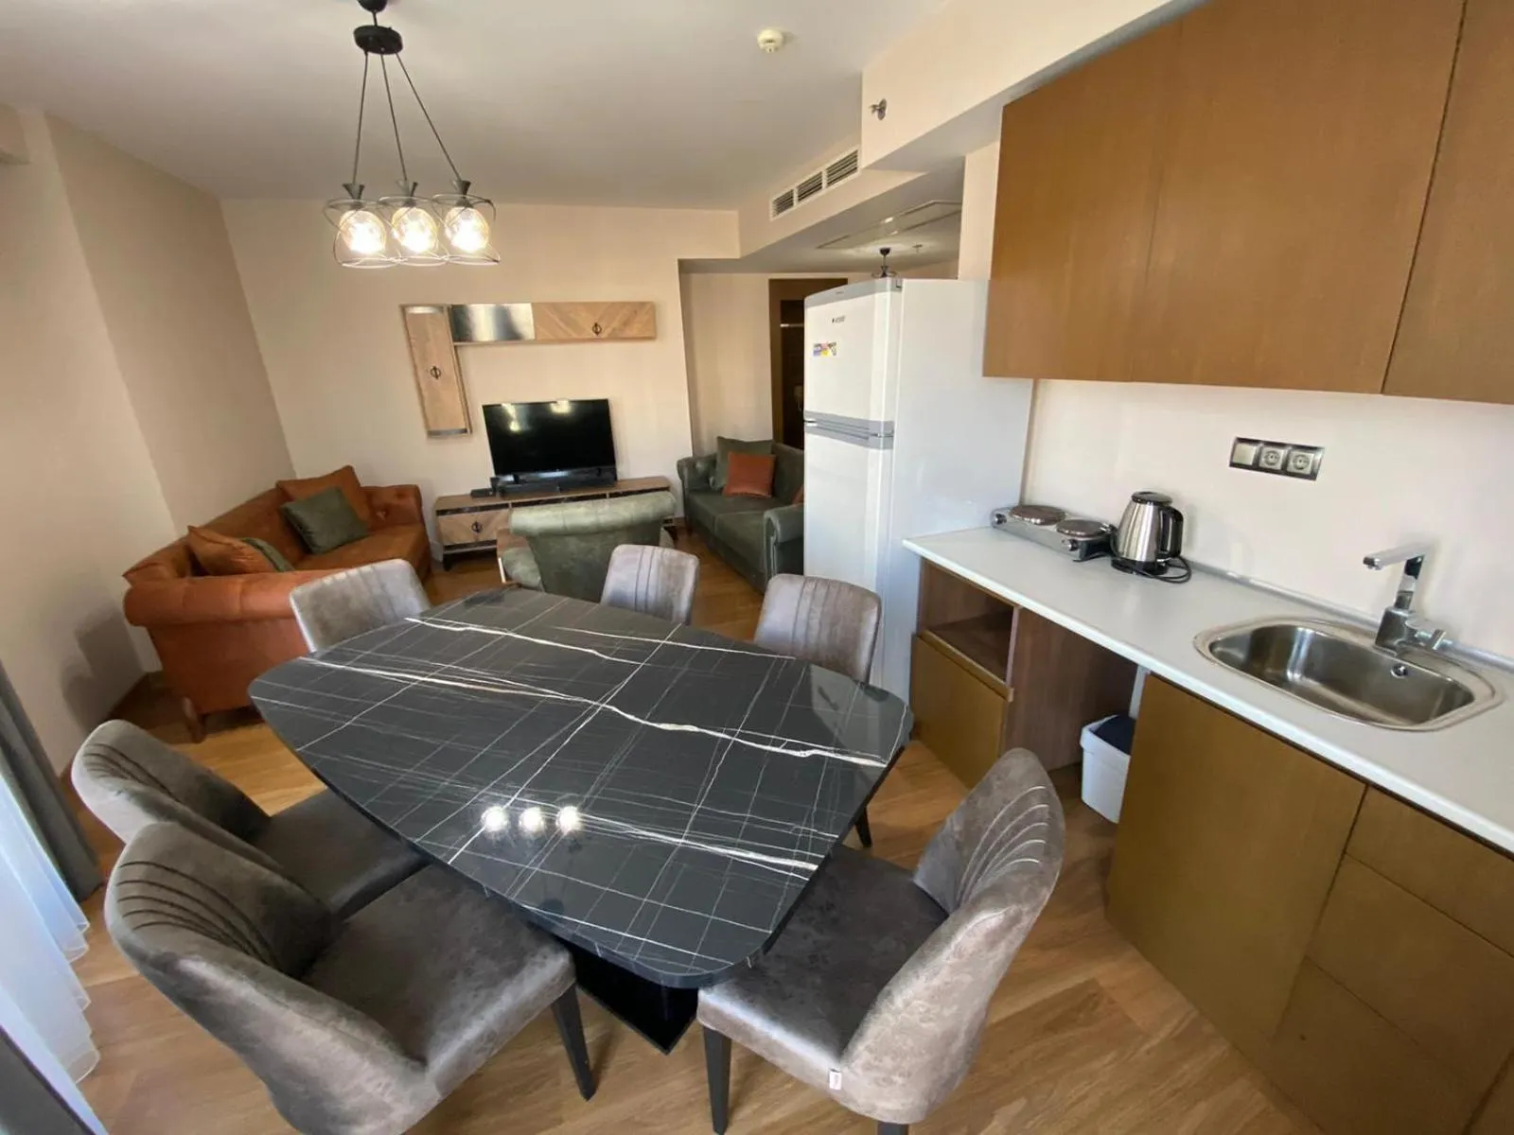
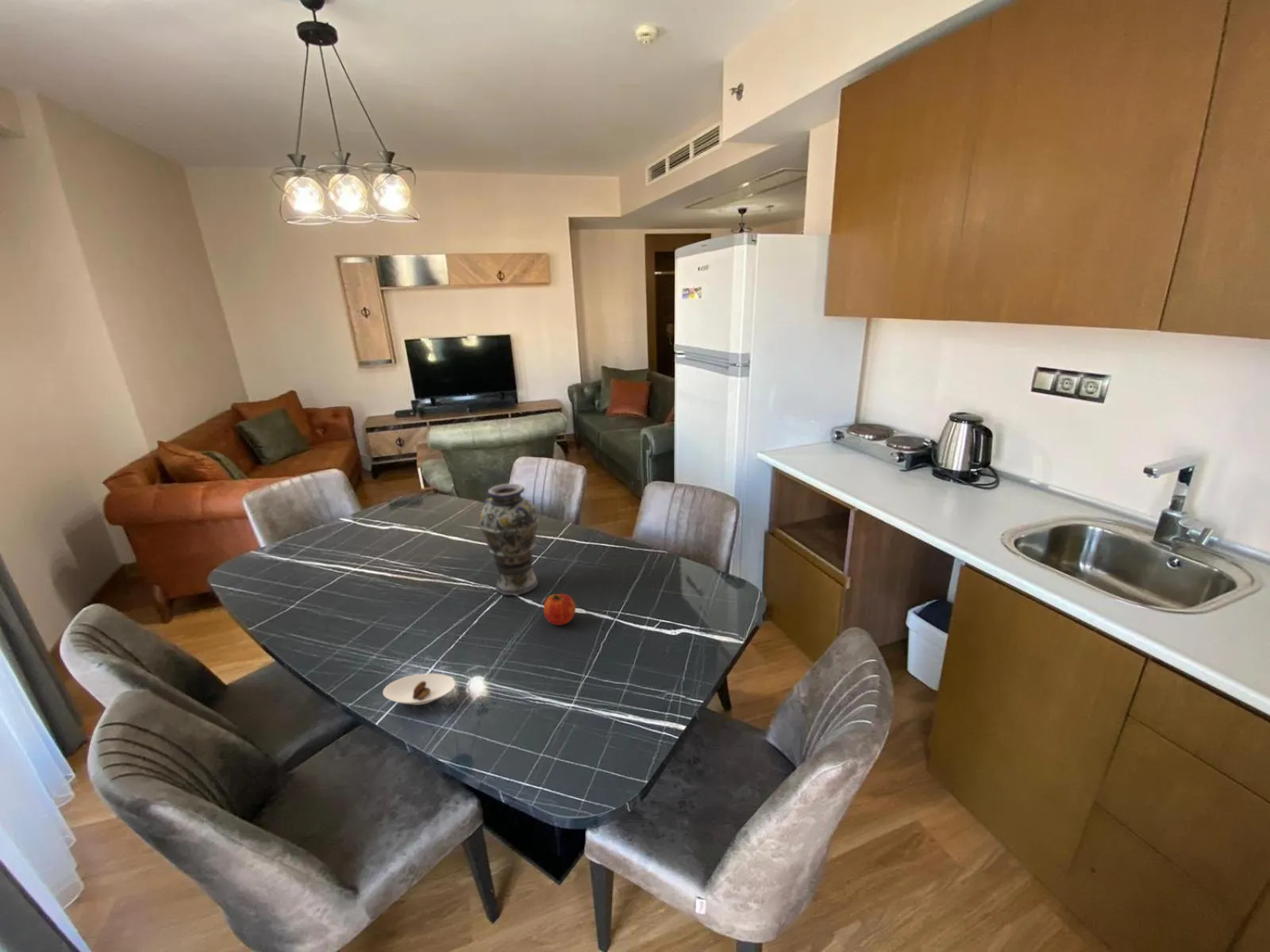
+ vase (511, 538)
+ fruit (559, 607)
+ saucer (420, 691)
